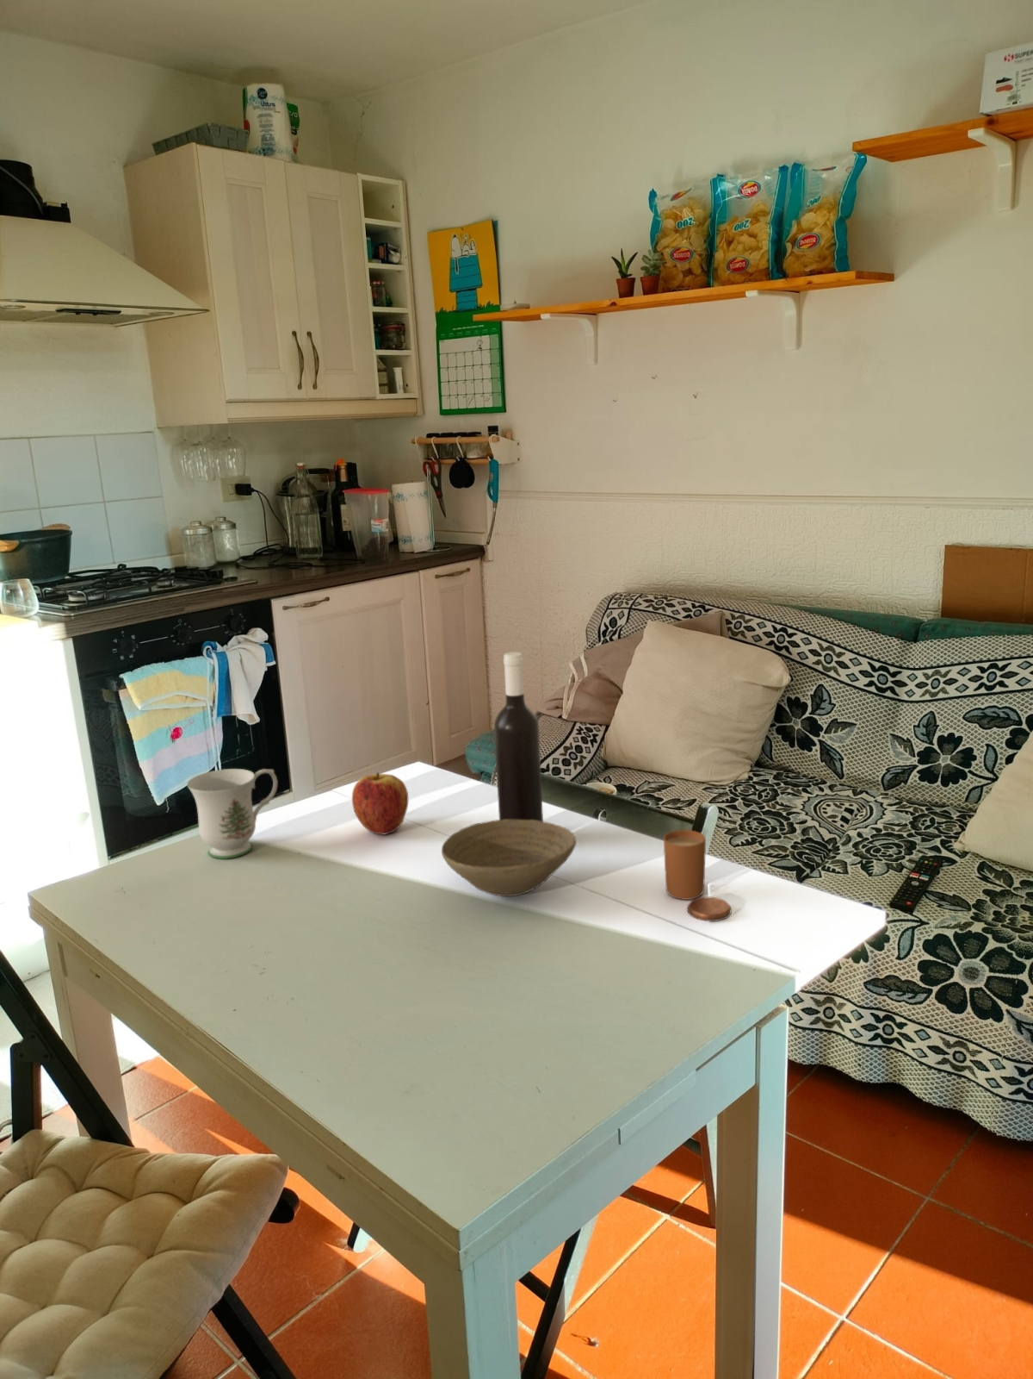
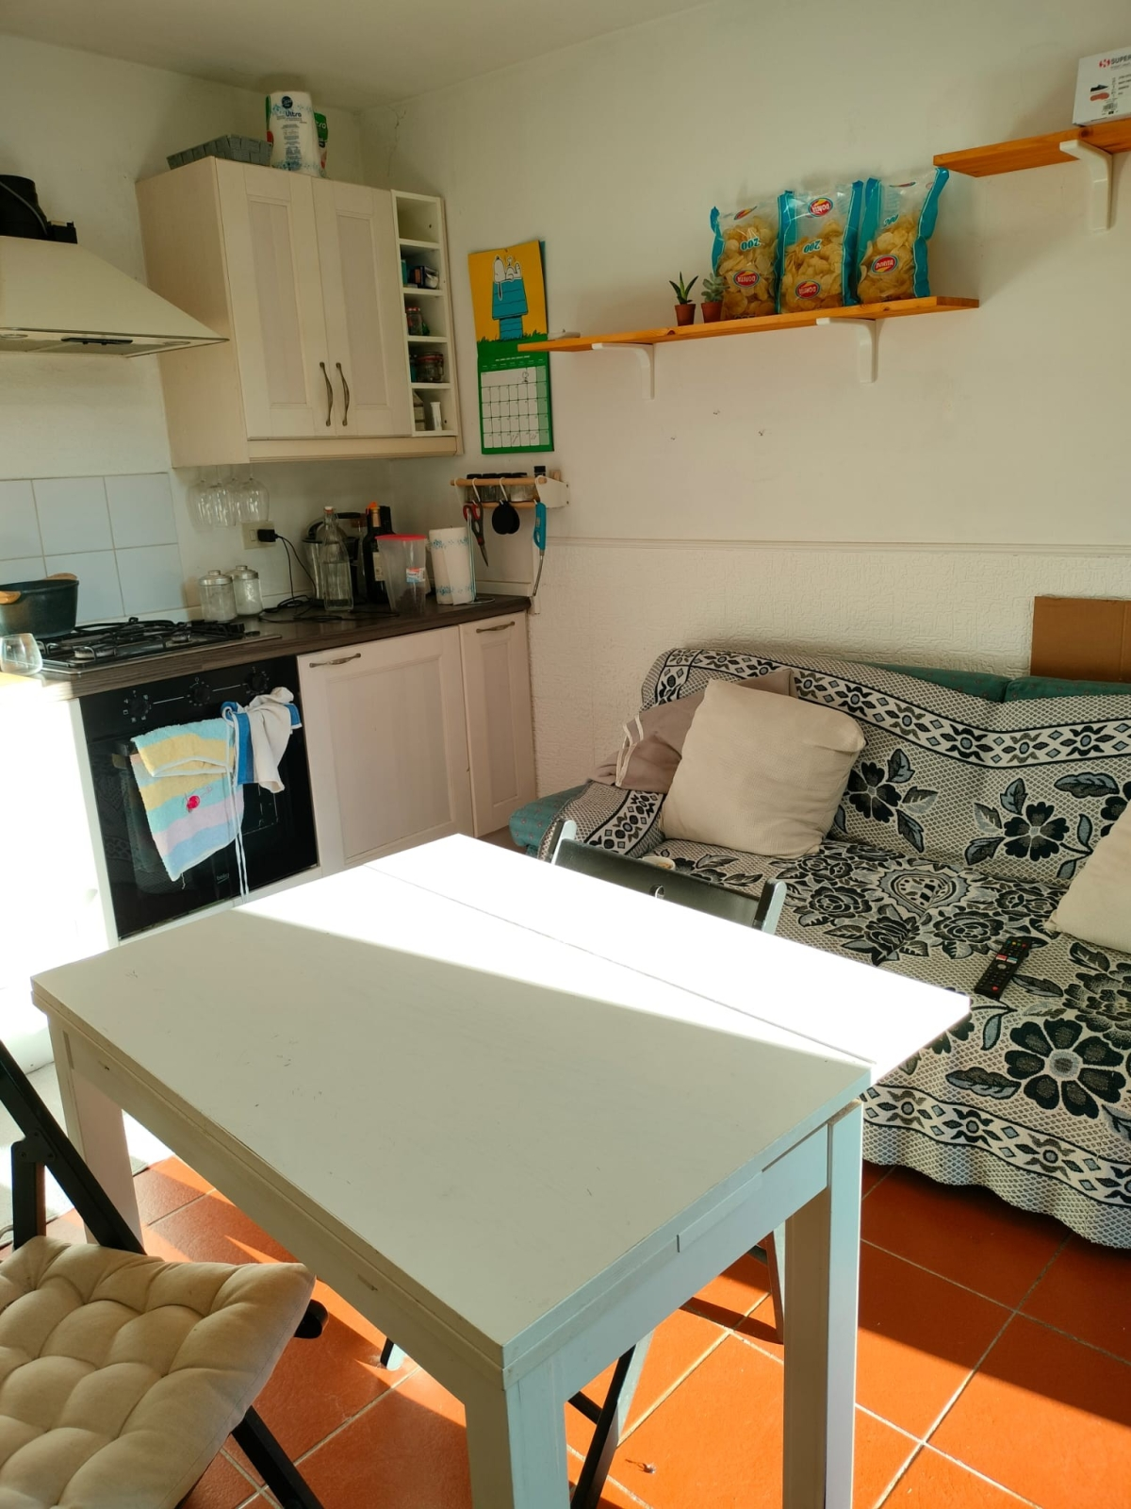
- wine bottle (518, 748)
- candle (697, 874)
- apple (380, 801)
- mug (238, 812)
- bowl (510, 866)
